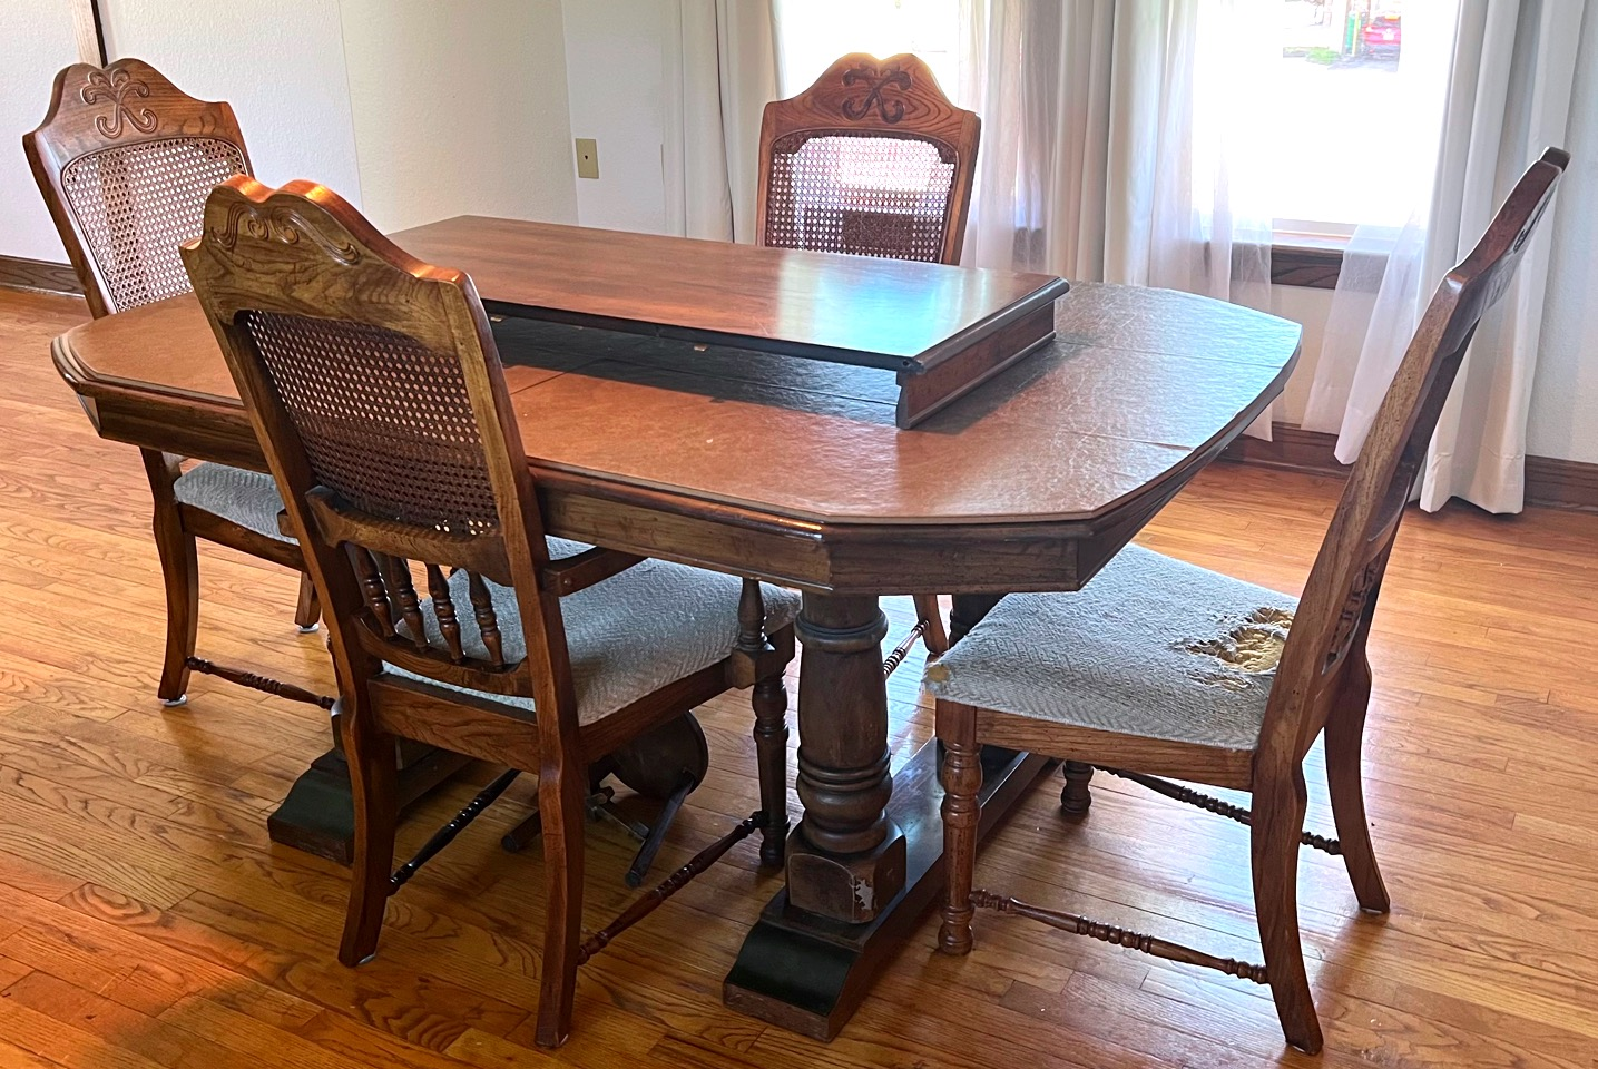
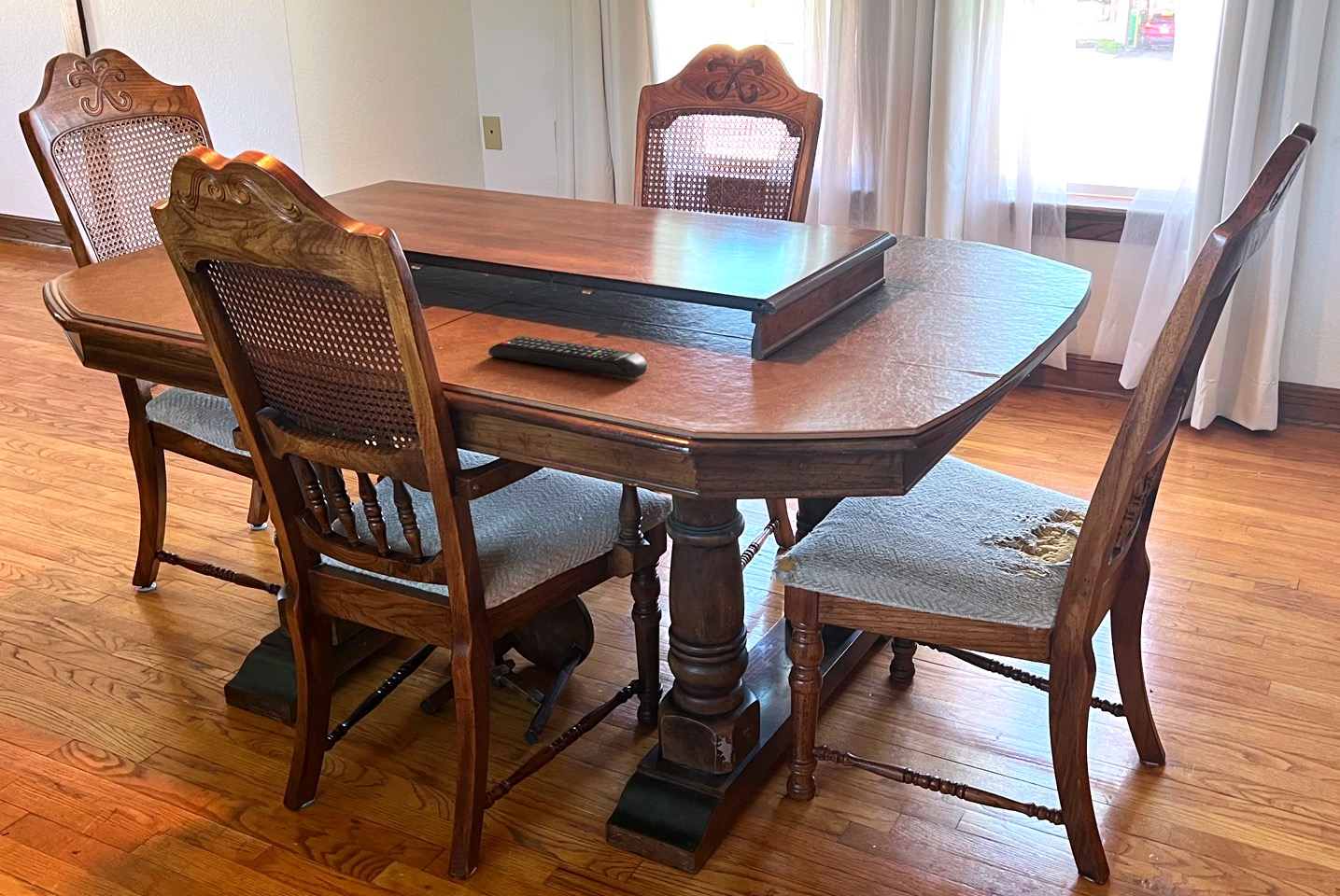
+ remote control (565, 356)
